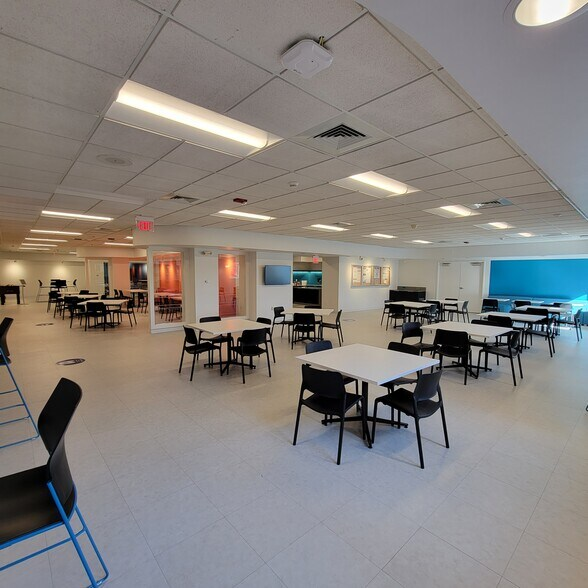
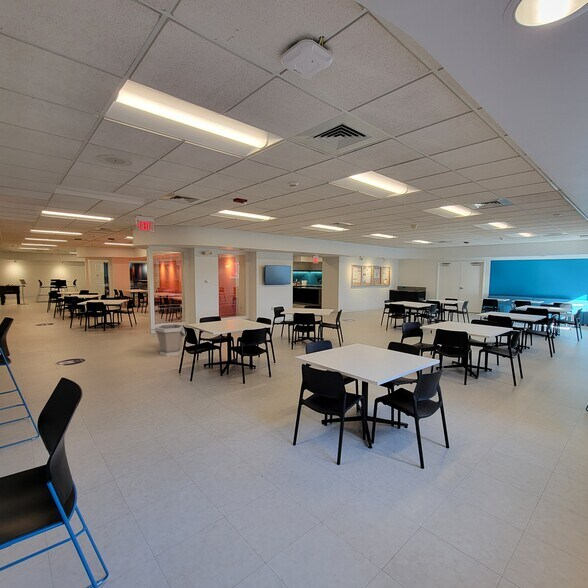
+ bucket (170, 340)
